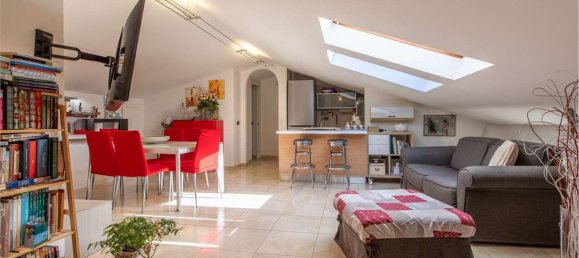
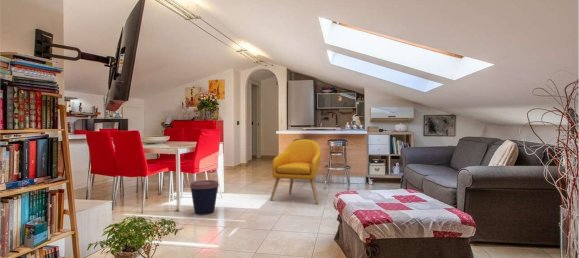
+ armchair (299, 168)
+ coffee cup (204, 197)
